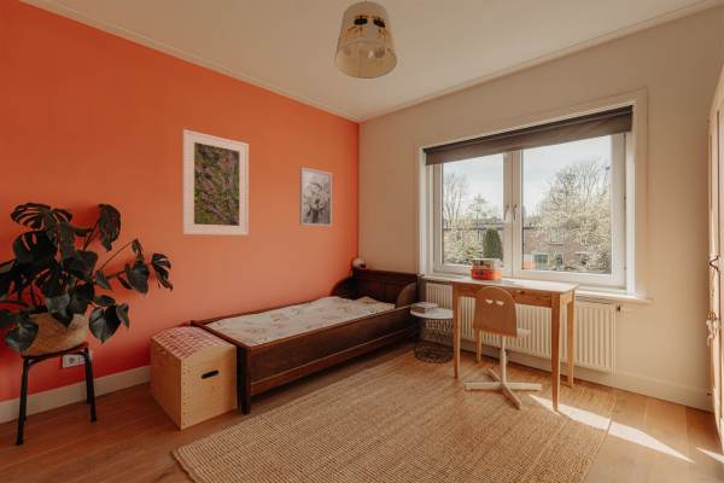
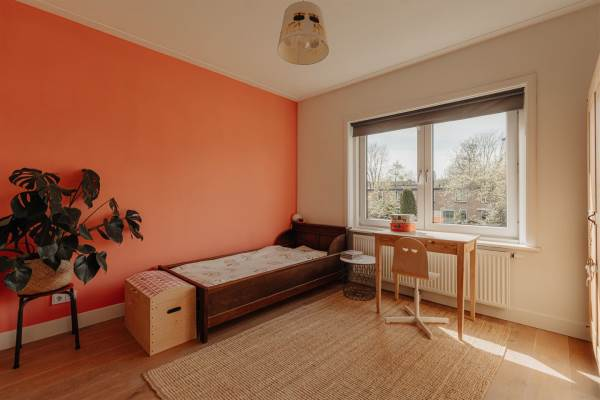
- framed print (217, 186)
- wall art (316, 198)
